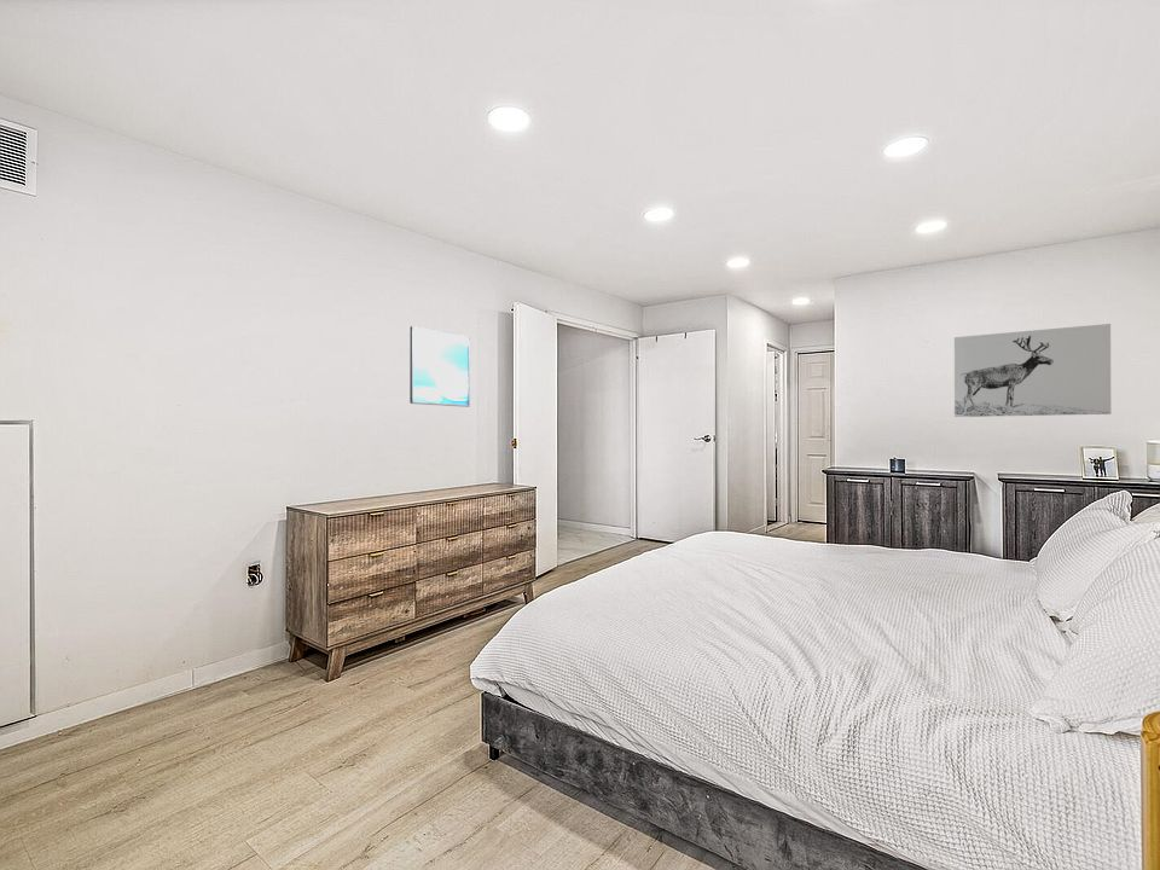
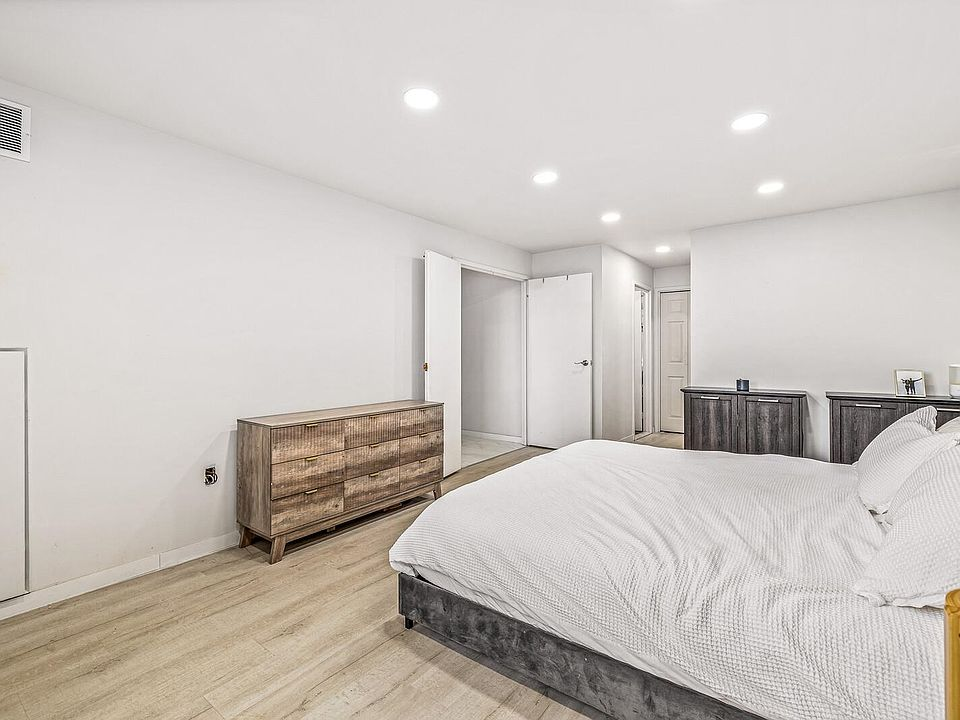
- wall art (1027, 373)
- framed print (441, 367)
